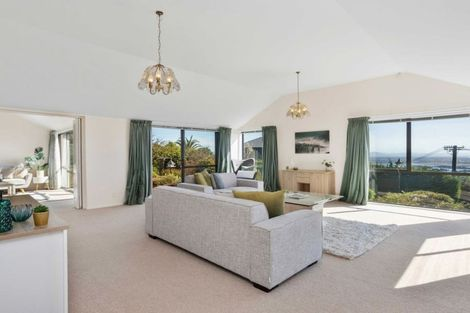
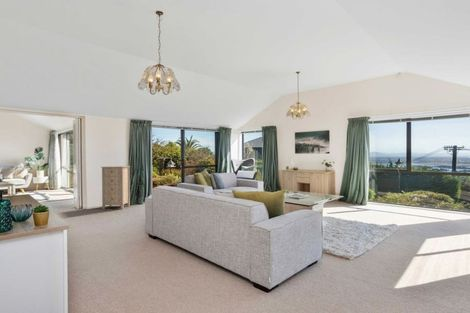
+ storage cabinet (116, 186)
